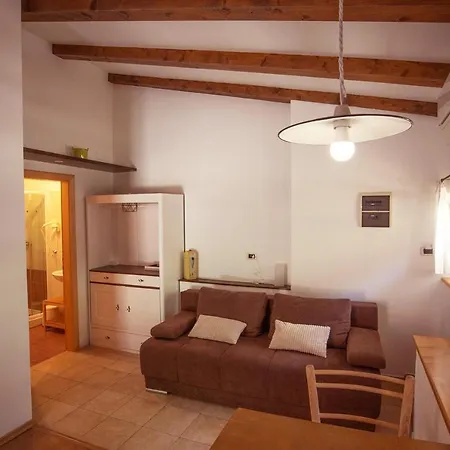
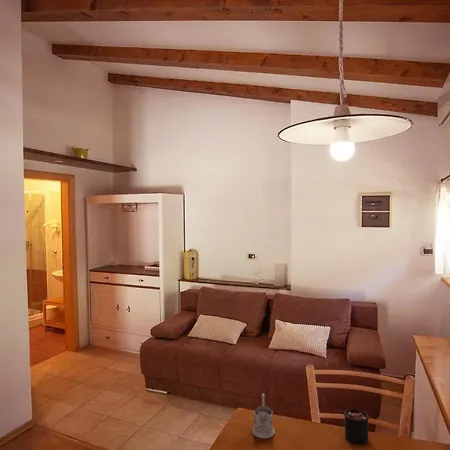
+ tea glass holder (263, 413)
+ candle (356, 421)
